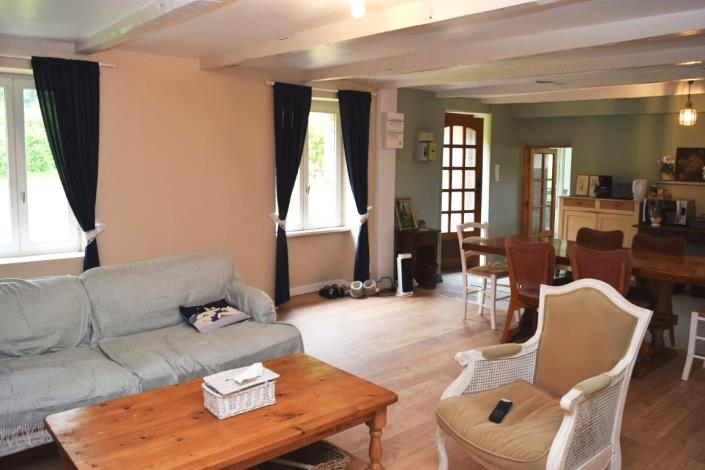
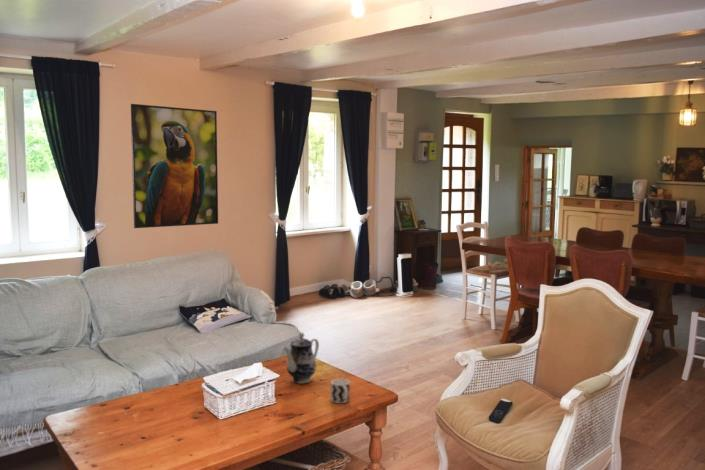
+ cup (341, 391)
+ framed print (177, 167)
+ teapot (301, 356)
